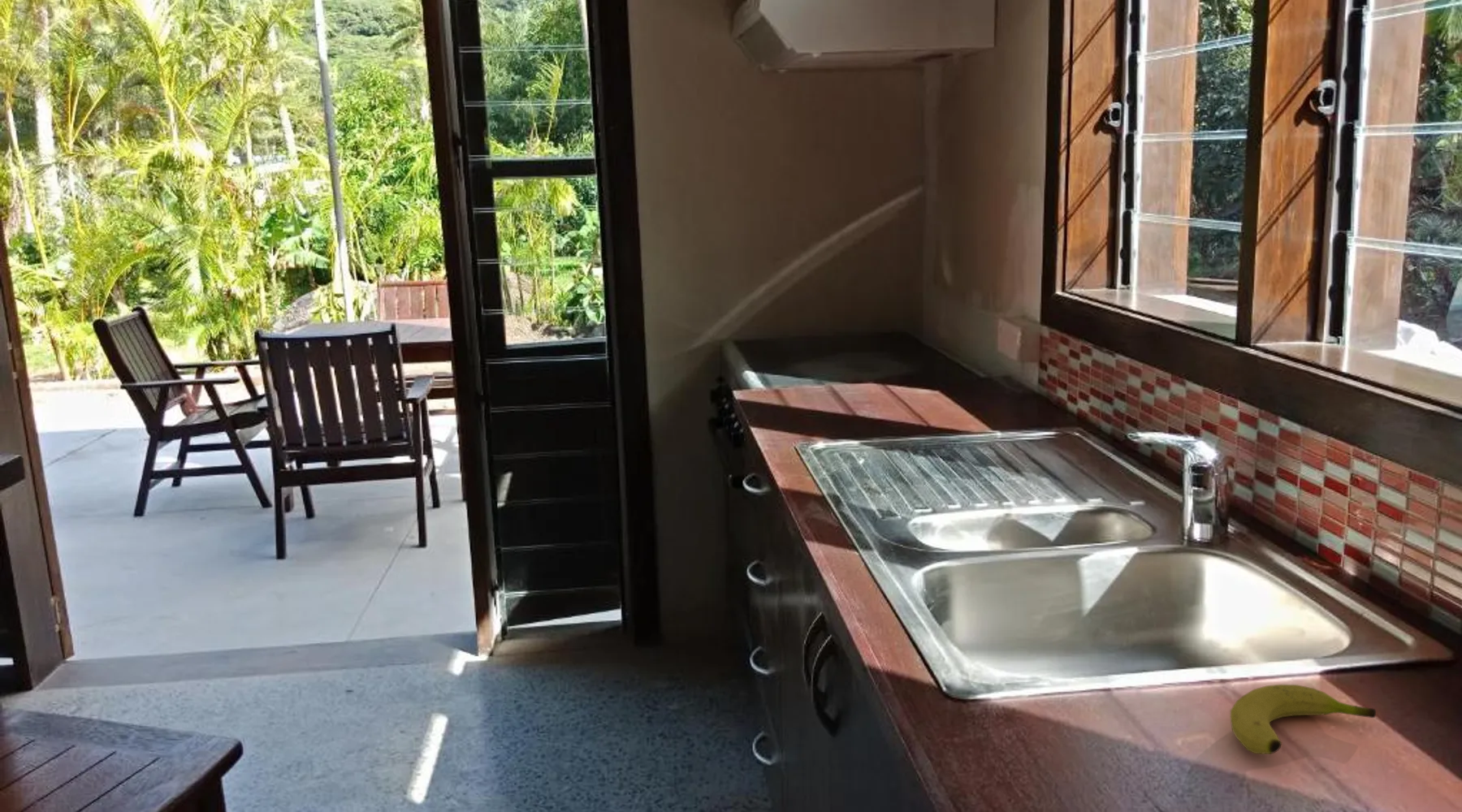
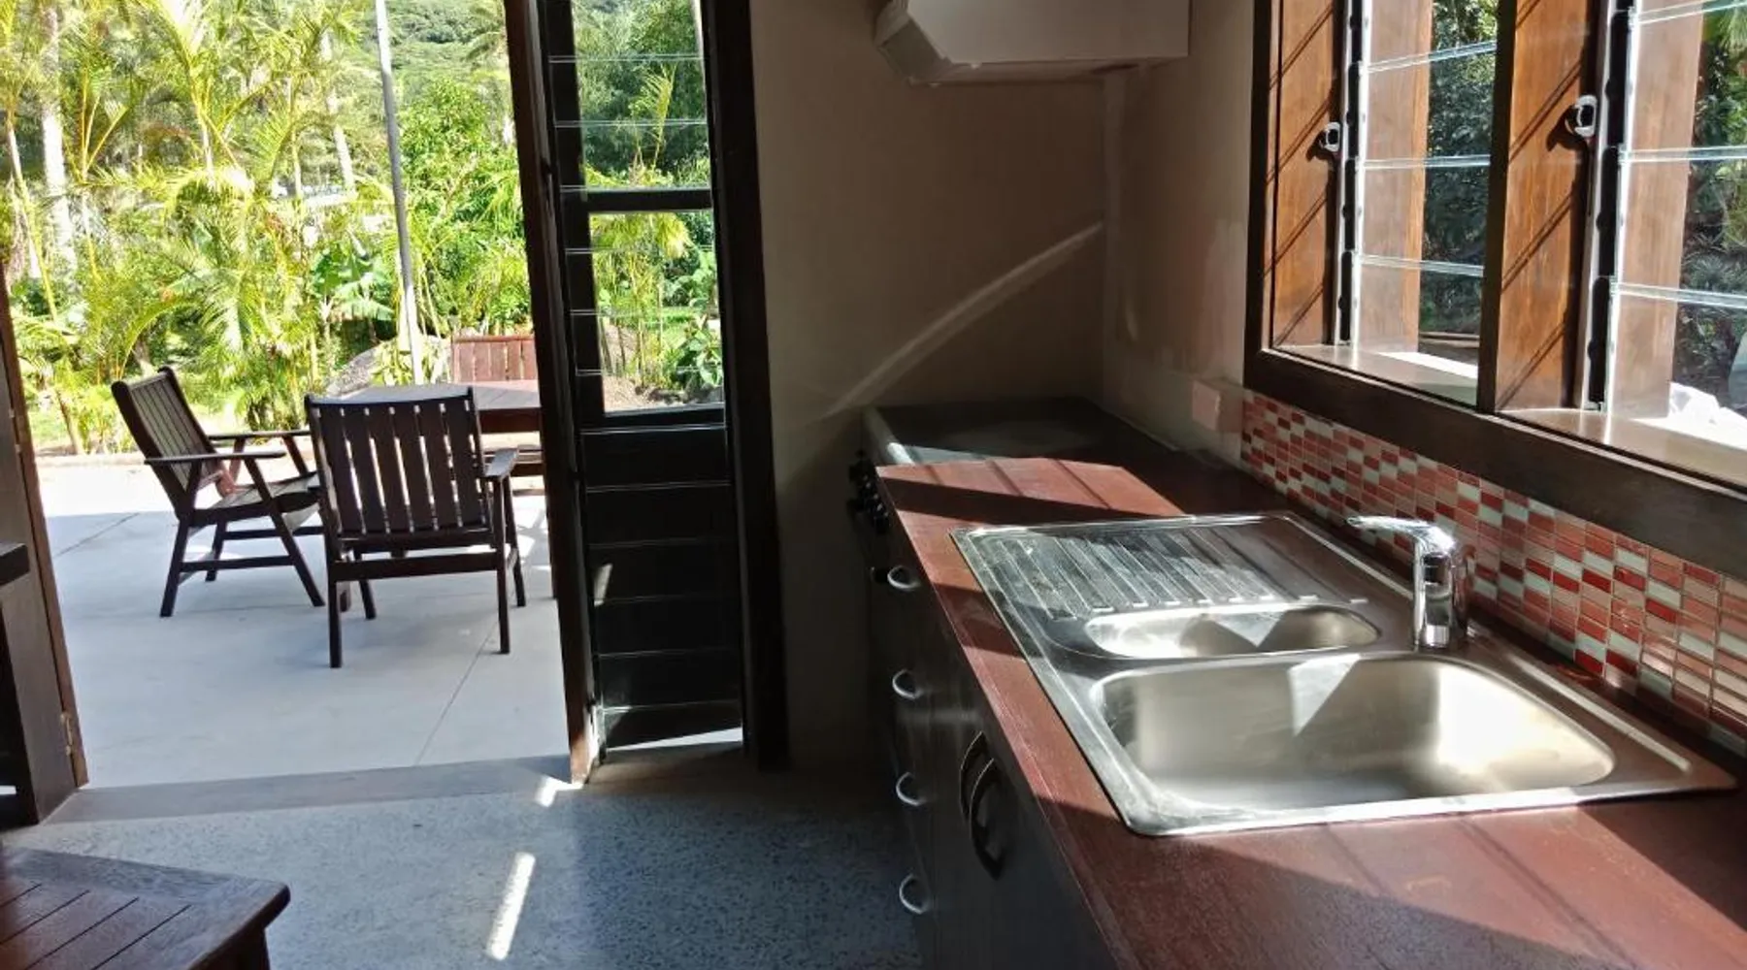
- fruit (1304, 715)
